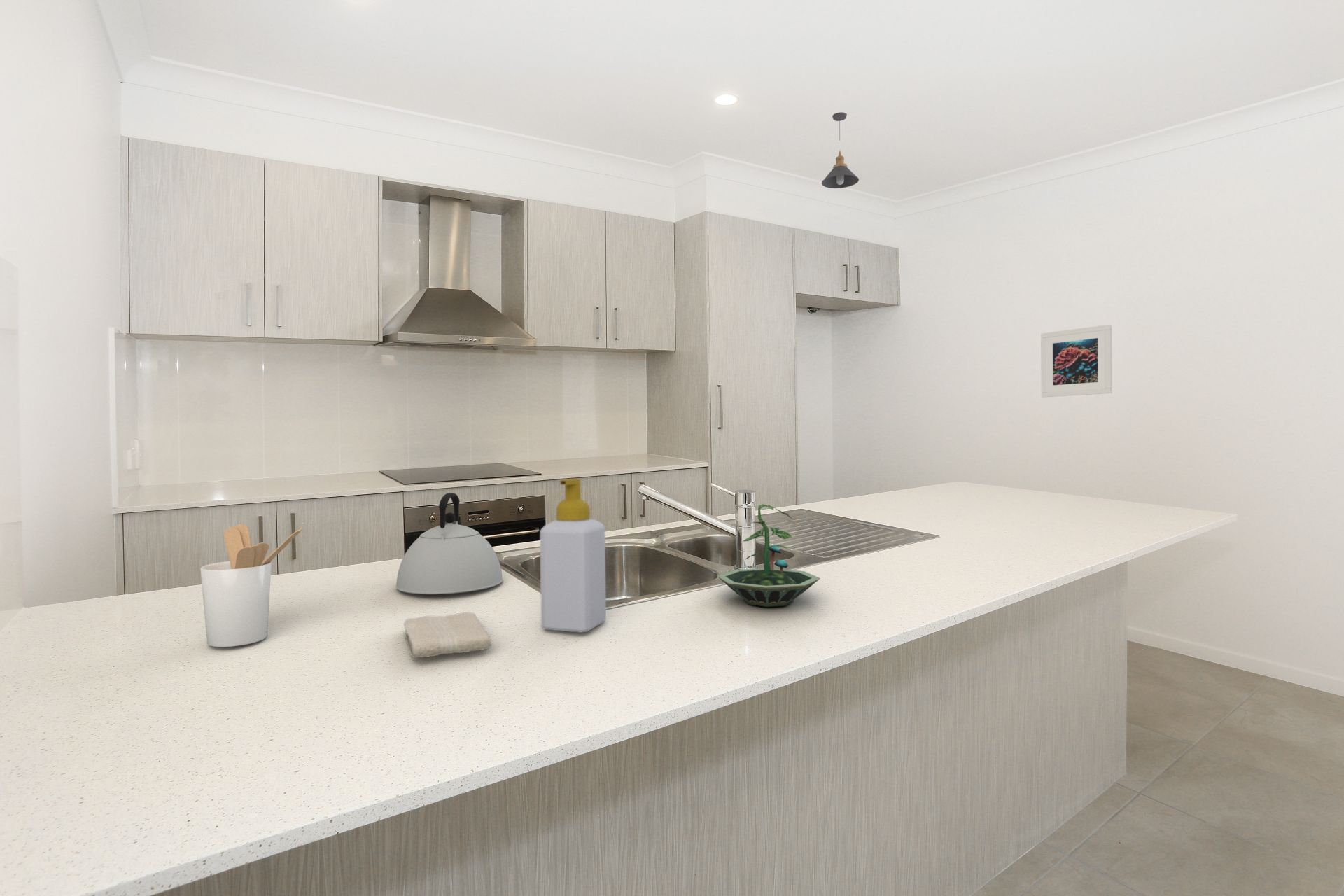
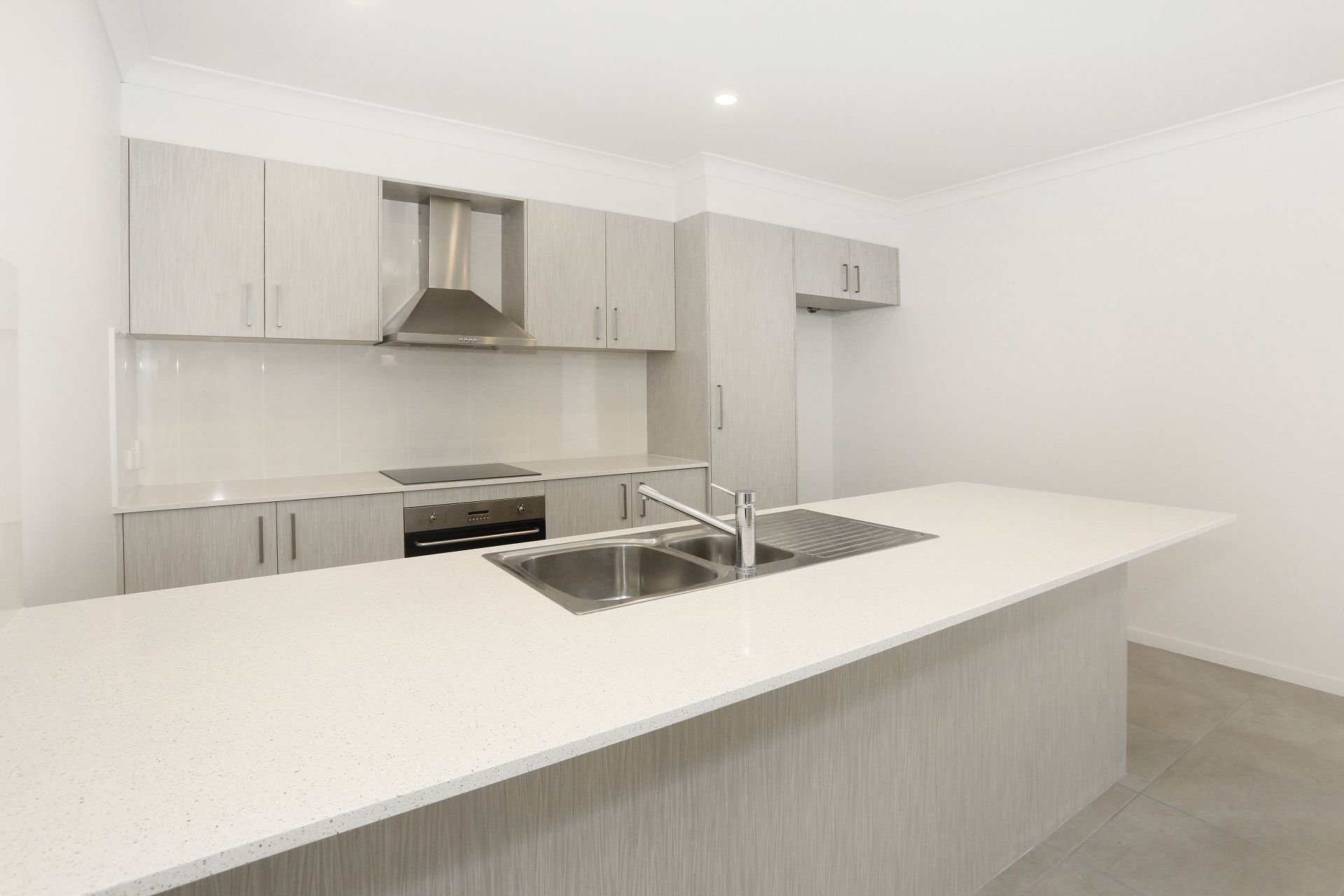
- washcloth (445, 632)
- pendant light (839, 151)
- kettle (450, 538)
- terrarium (765, 524)
- soap bottle (573, 552)
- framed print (1075, 362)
- utensil holder (255, 582)
